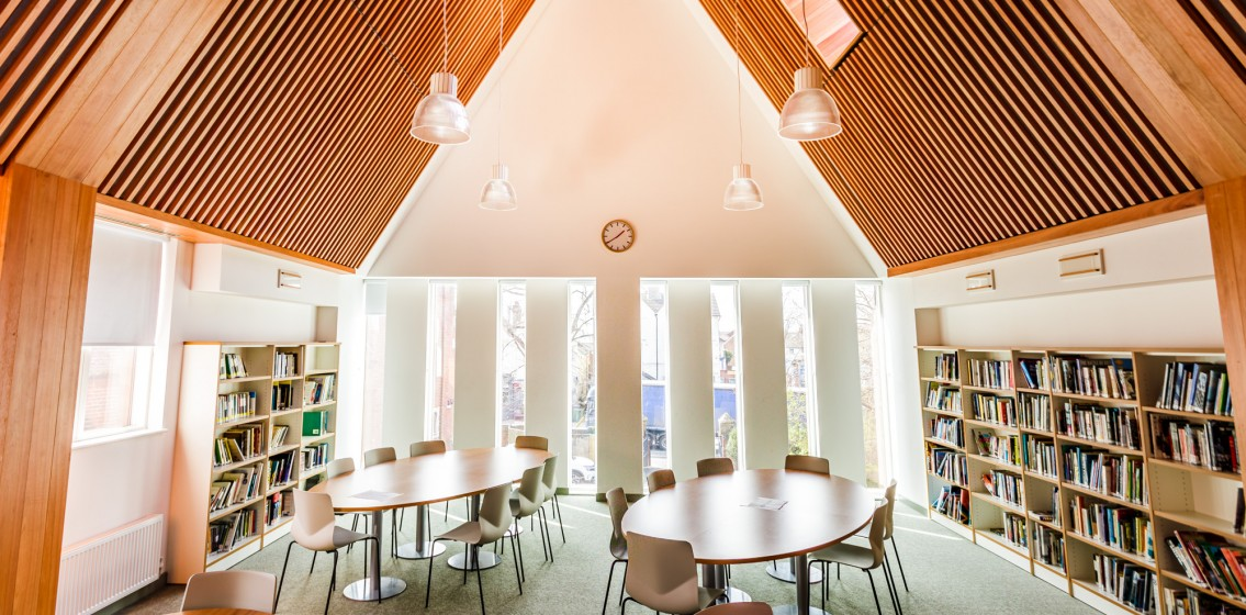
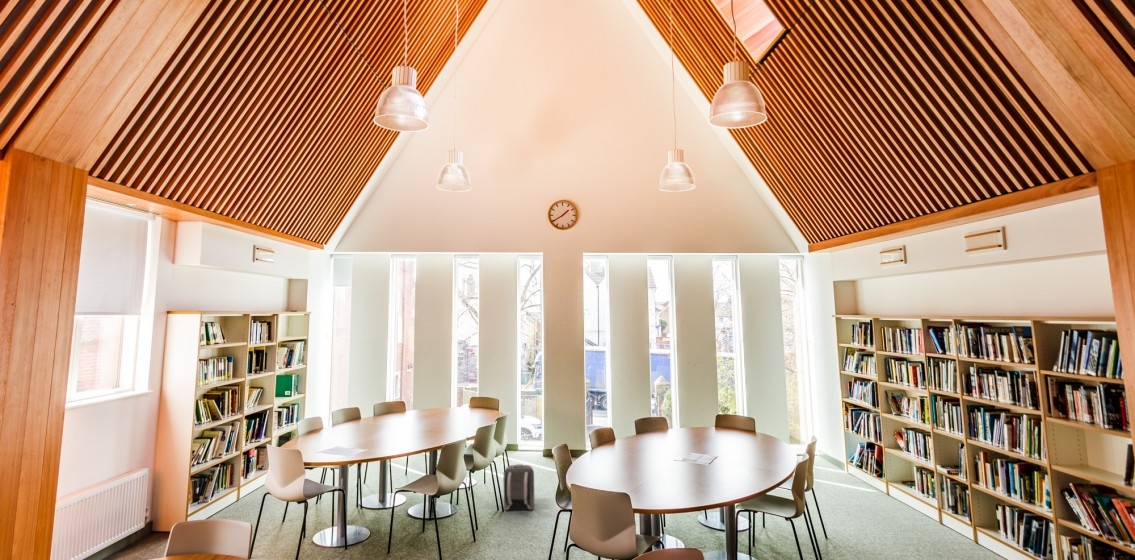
+ backpack (518, 487)
